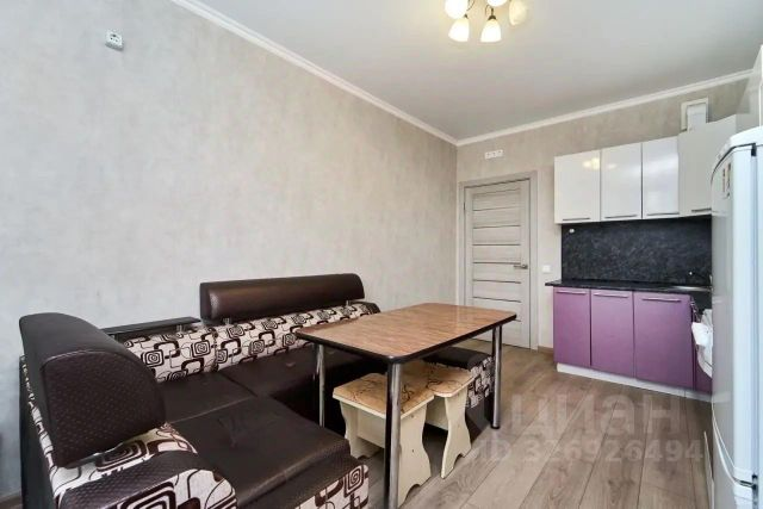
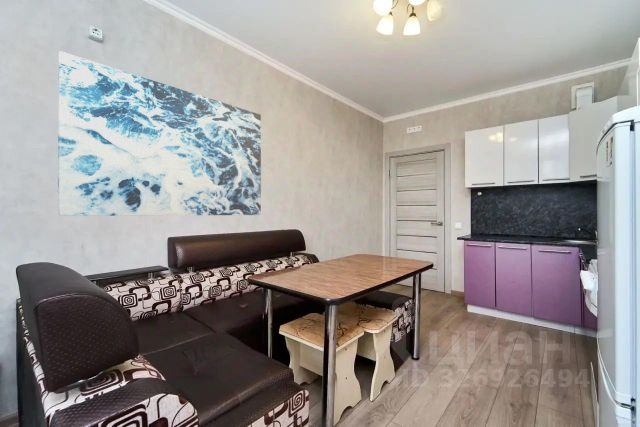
+ wall art (183, 153)
